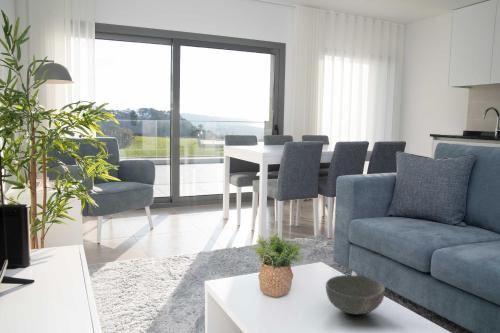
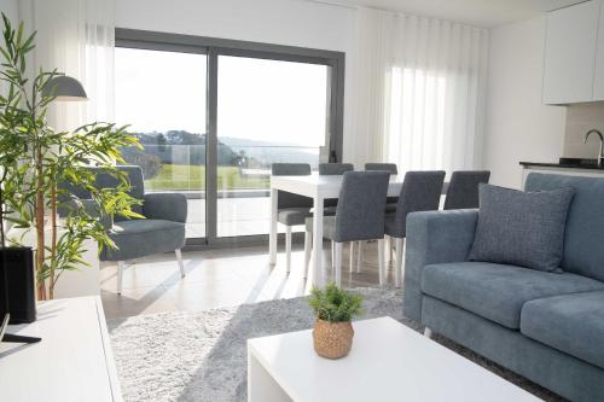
- bowl (354, 297)
